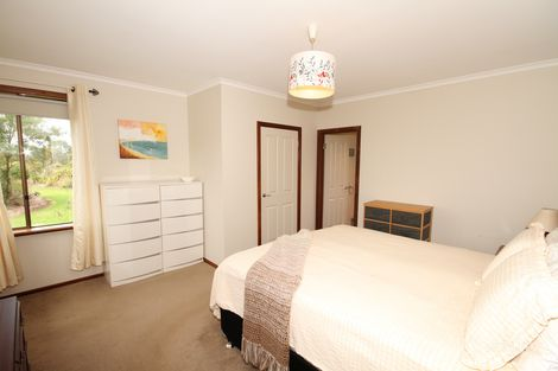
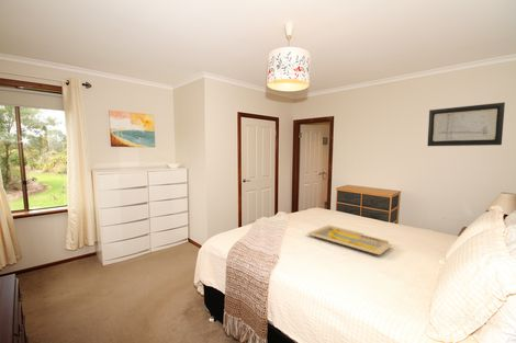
+ serving tray (349, 239)
+ wall art (462, 126)
